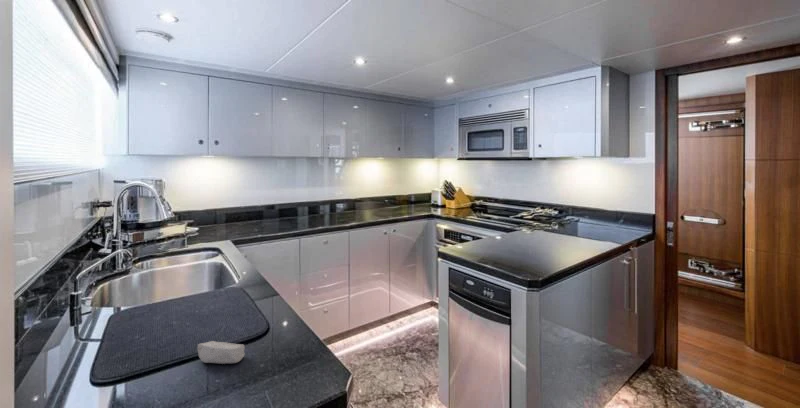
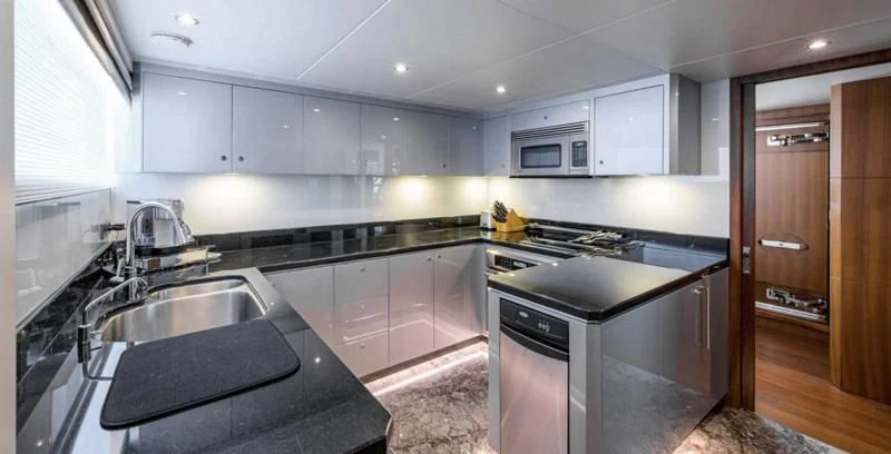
- soap bar (221, 350)
